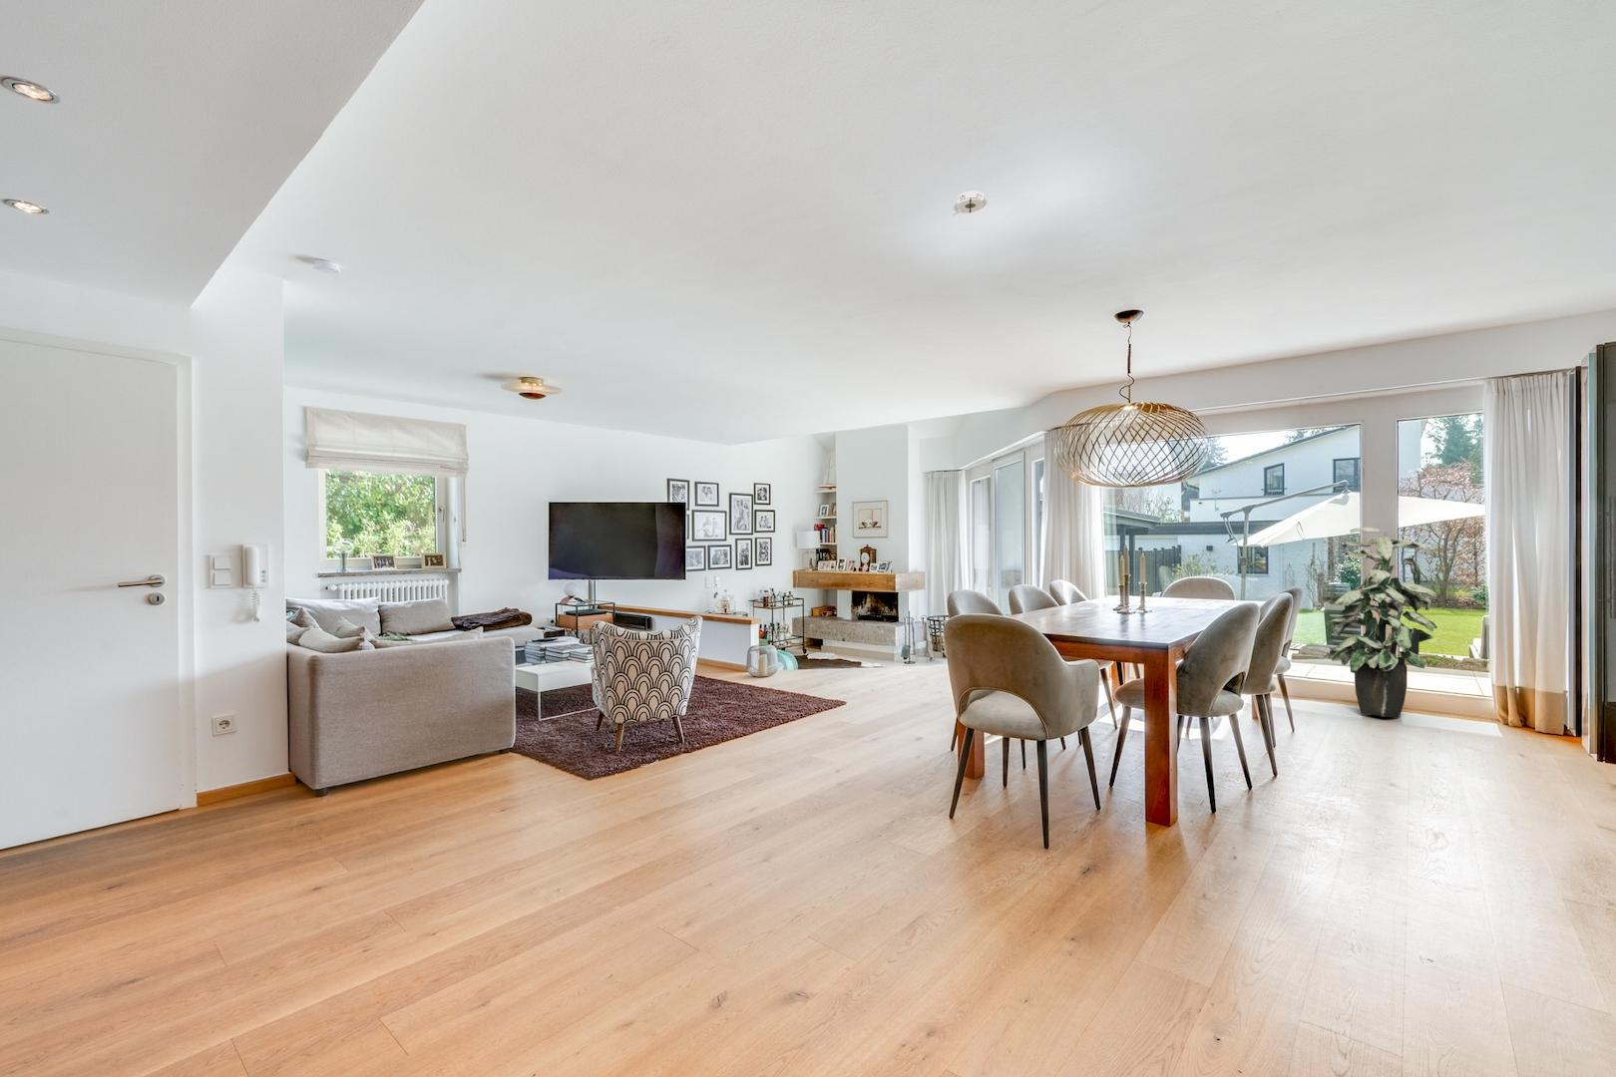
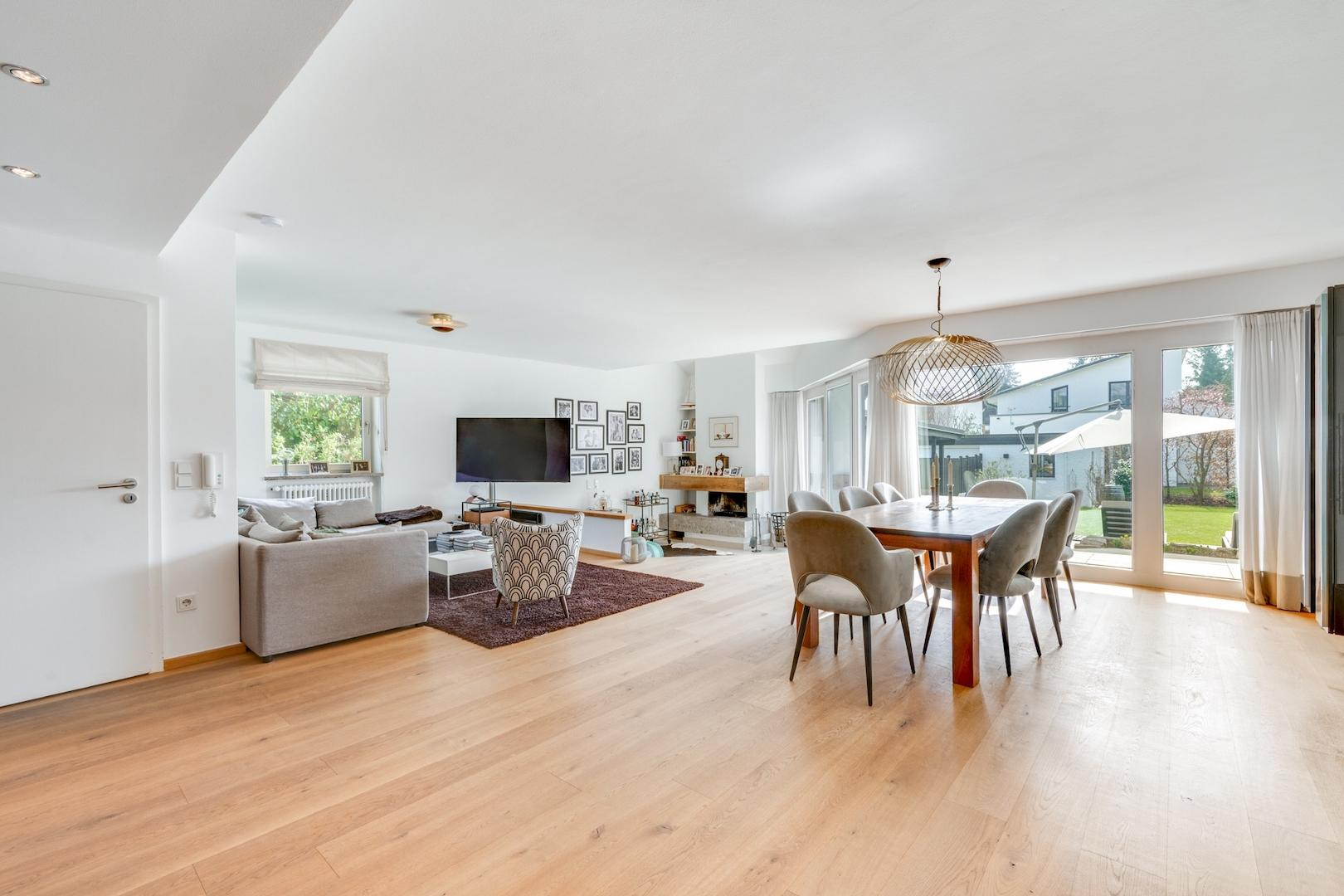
- indoor plant (1376, 620)
- smoke detector (969, 202)
